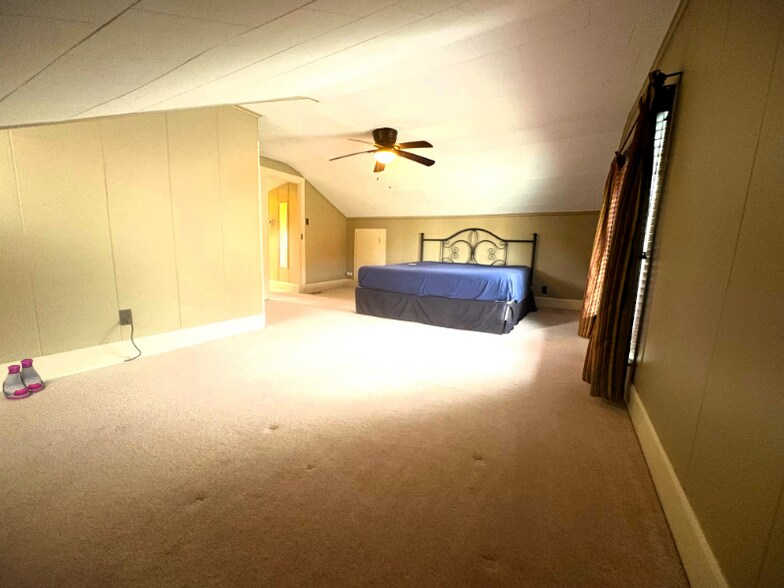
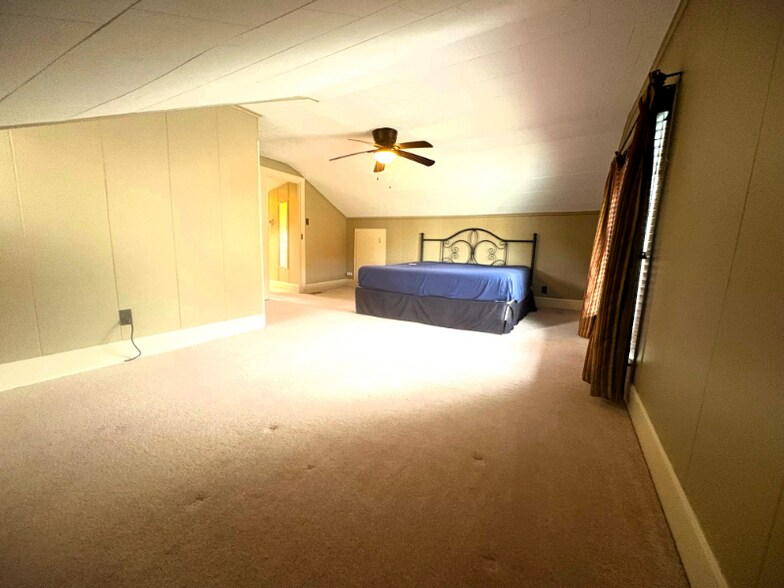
- boots (22, 376)
